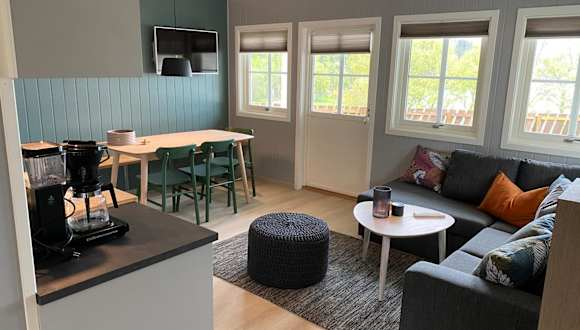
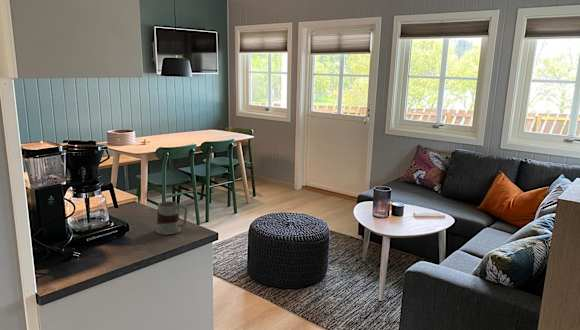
+ mug (172, 217)
